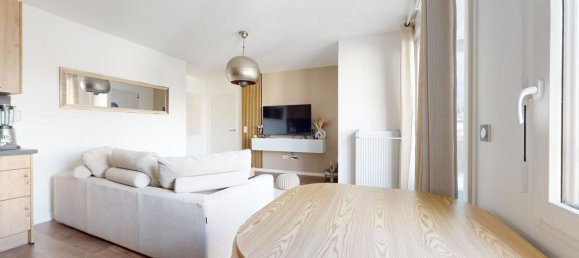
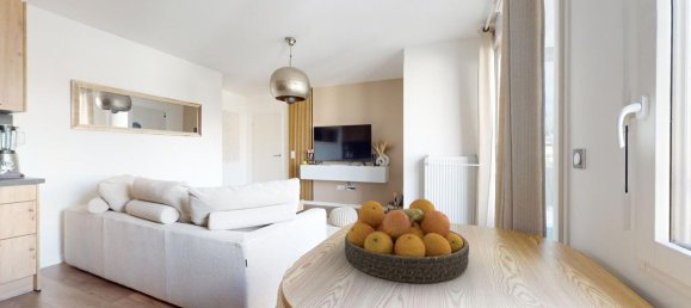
+ fruit bowl (403, 228)
